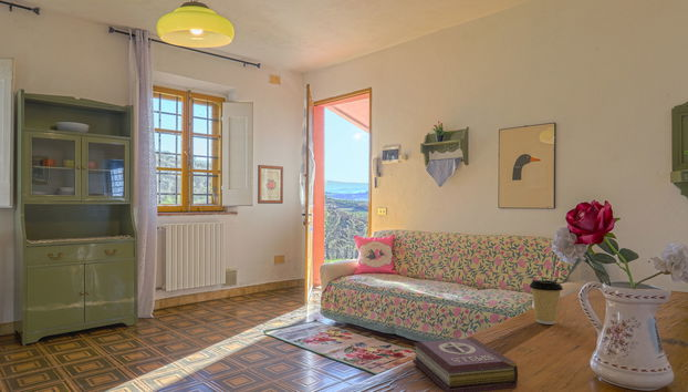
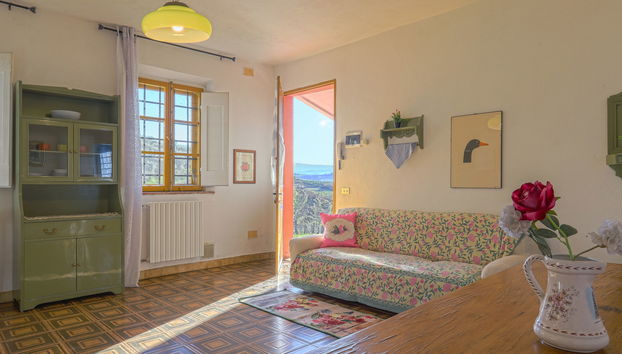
- book (461, 361)
- coffee cup (545, 301)
